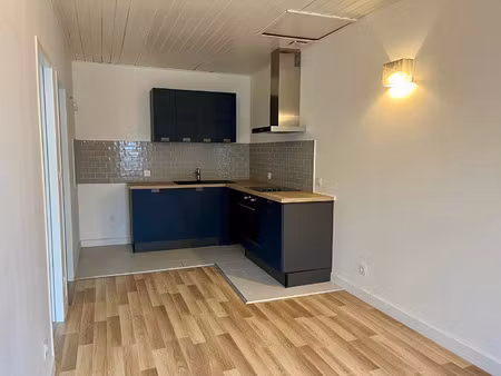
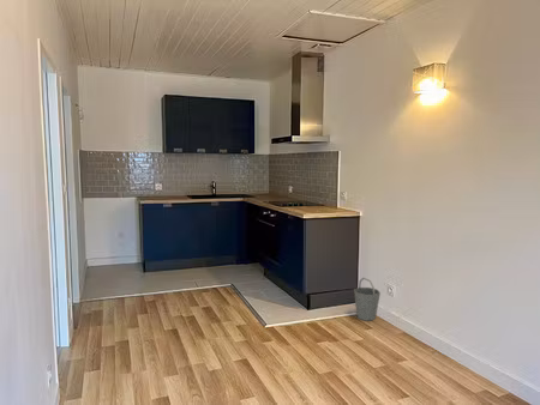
+ bucket (366, 297)
